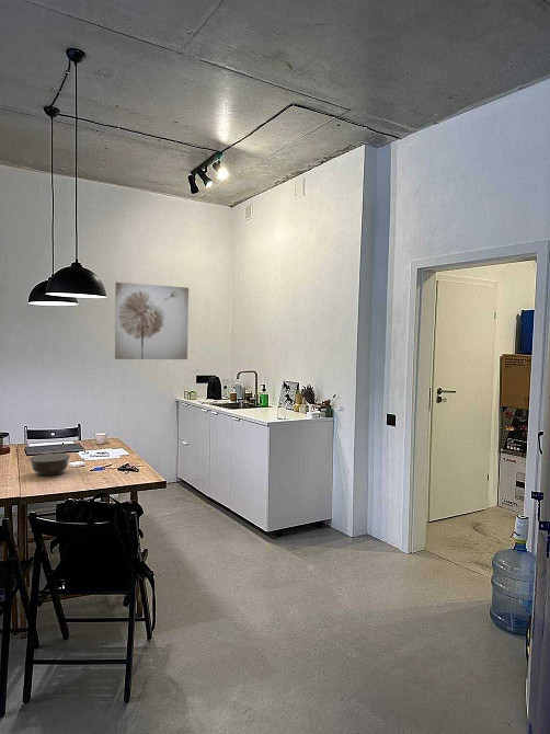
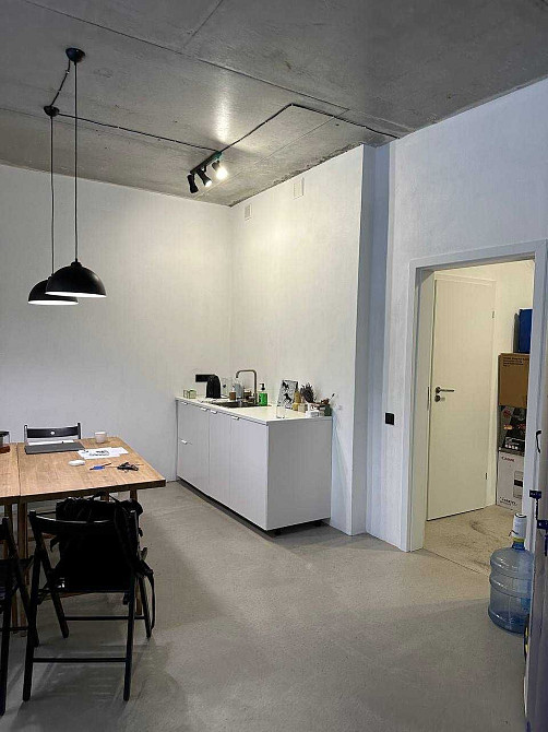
- bowl (49, 465)
- wall art (152, 322)
